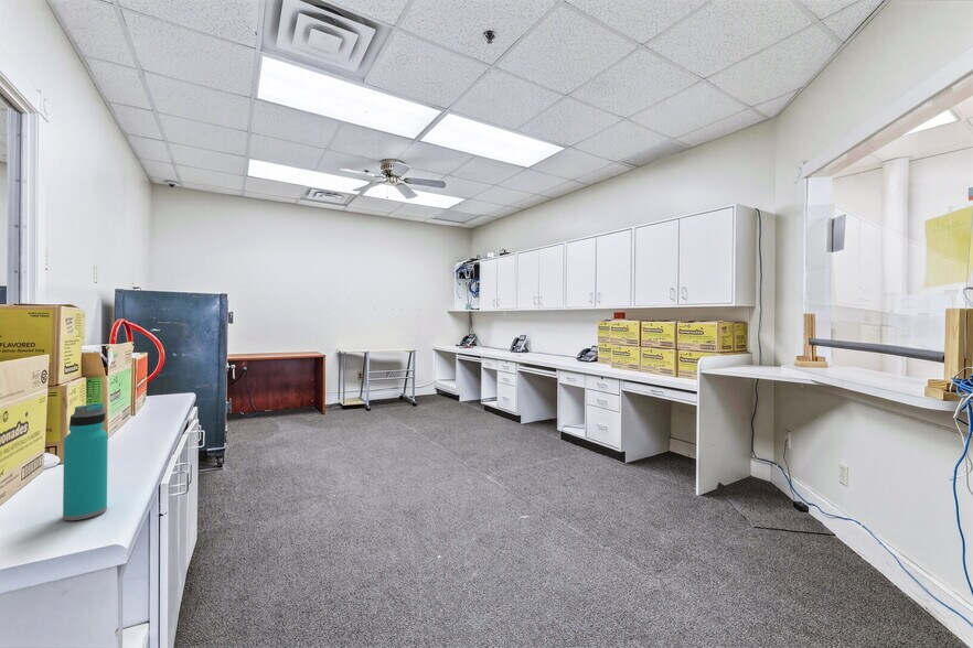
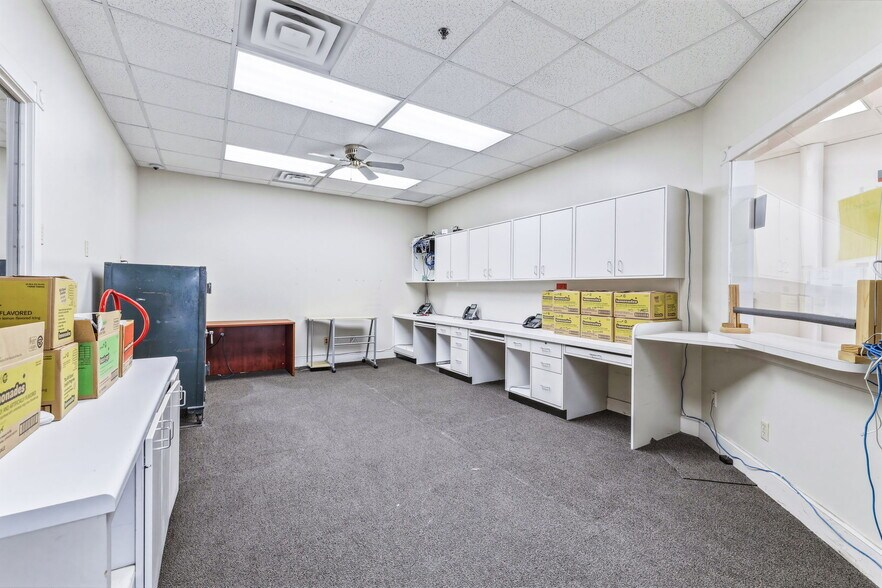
- water bottle (86, 458)
